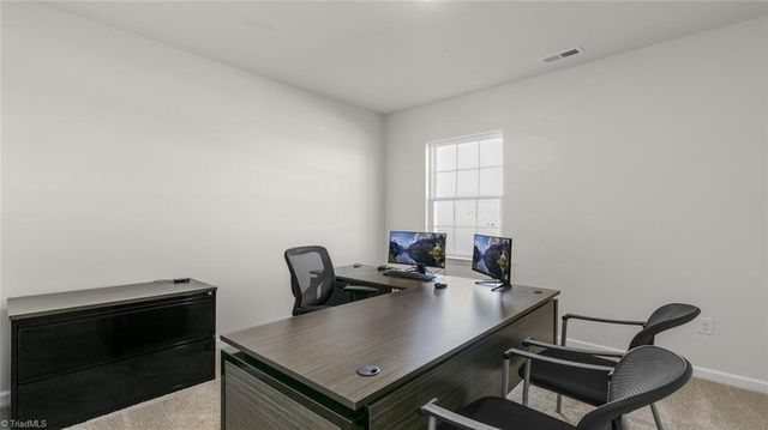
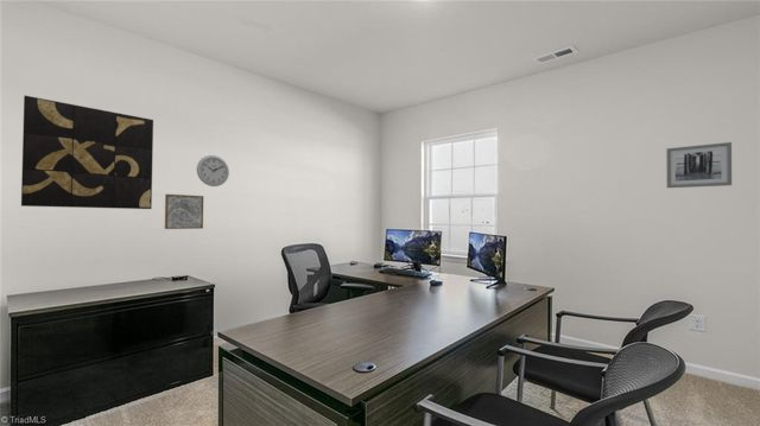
+ wall art (94, 158)
+ wall art (697, 166)
+ wall clock (213, 171)
+ wall art (184, 211)
